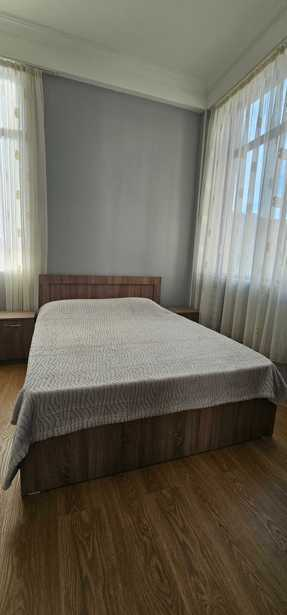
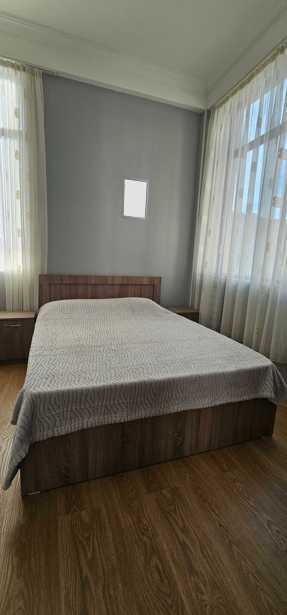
+ wall art (135, 199)
